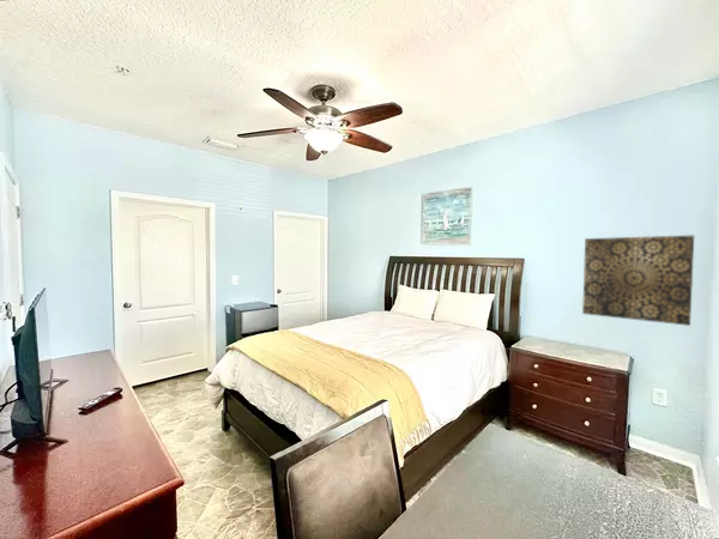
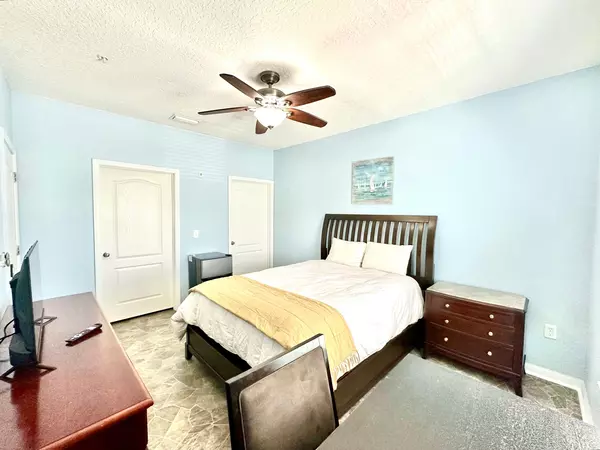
- wall art (633, 278)
